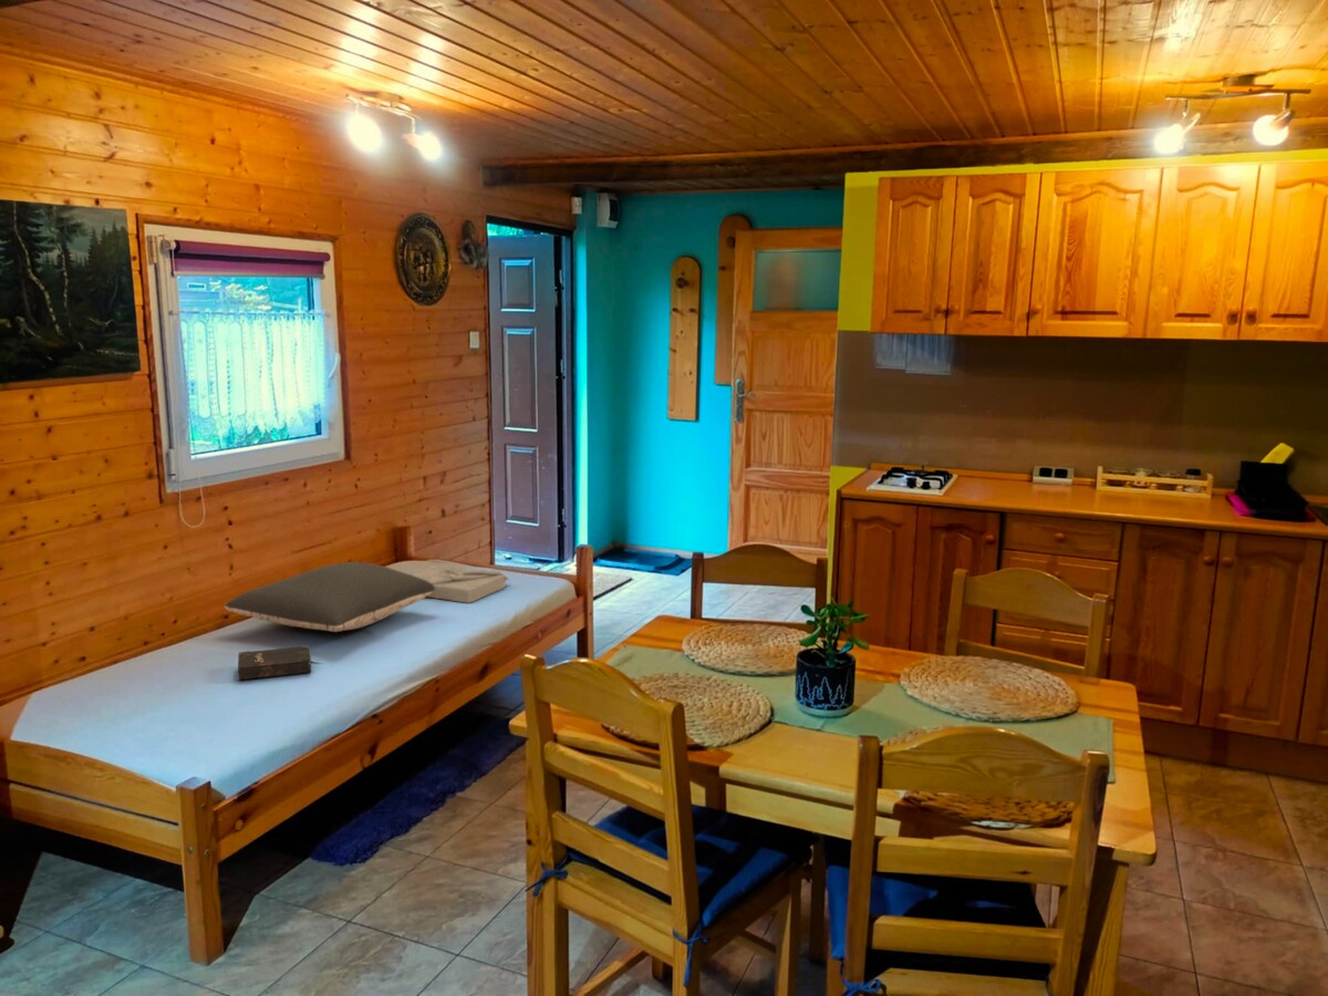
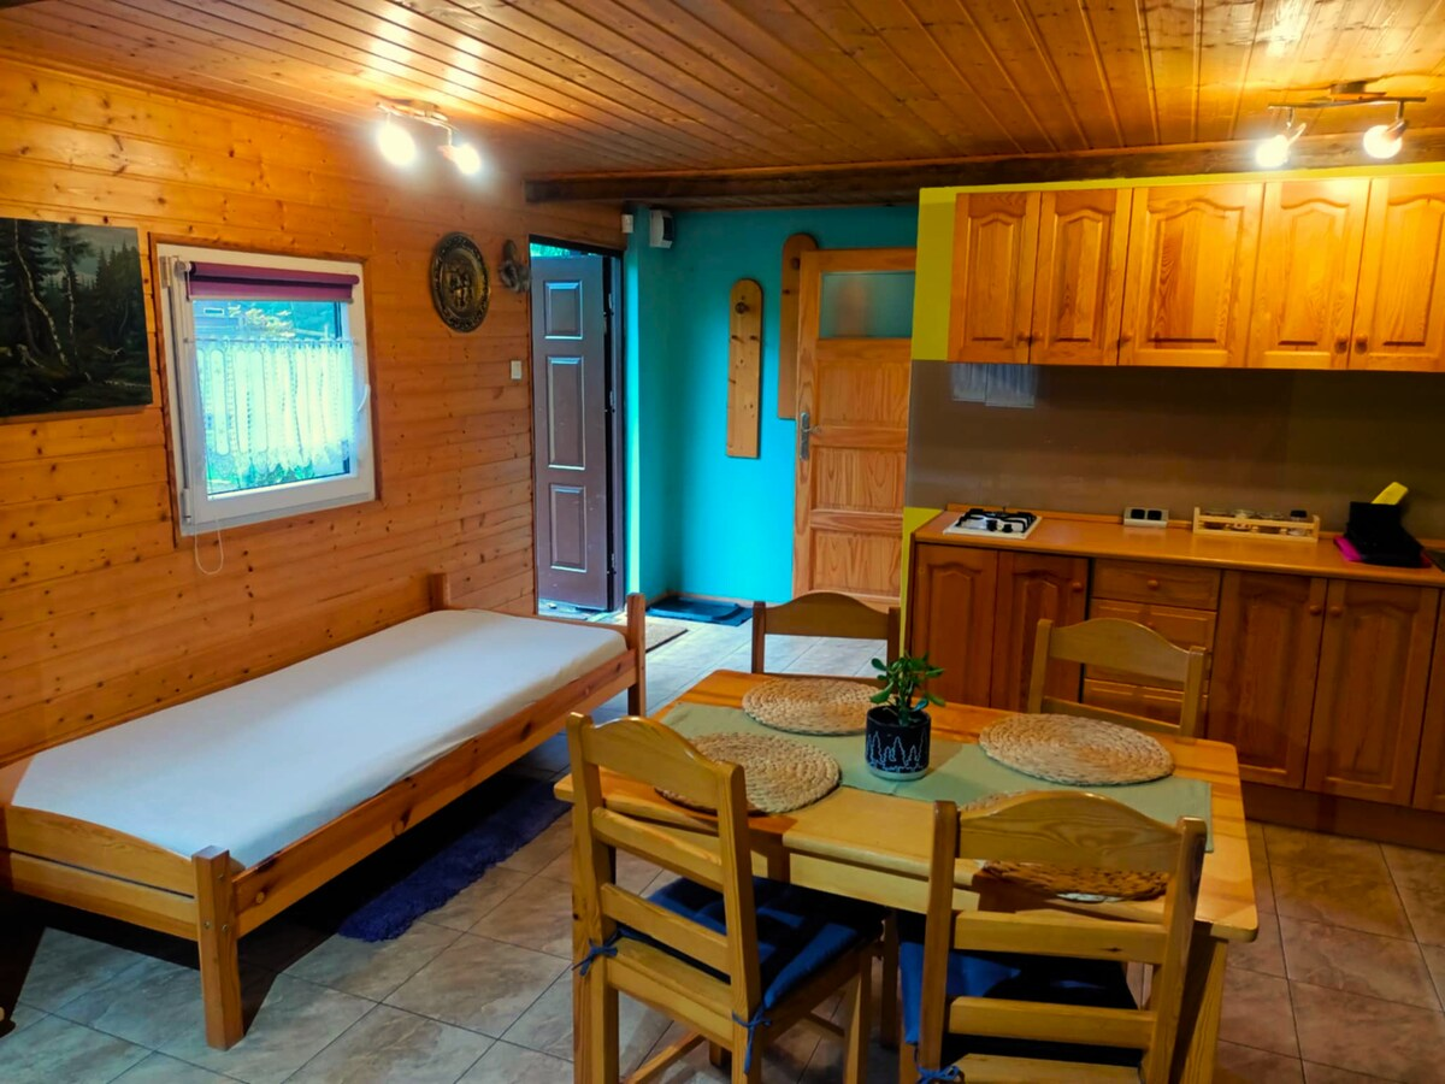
- hardback book (274, 662)
- pillow (333, 596)
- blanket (448, 577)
